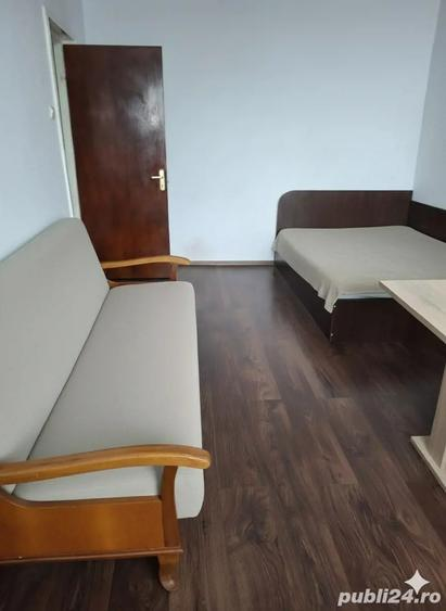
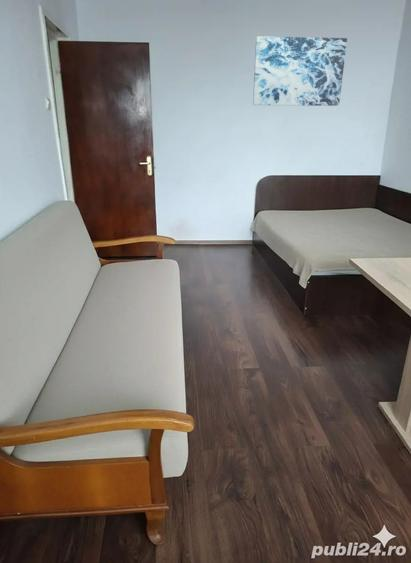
+ wall art (298, 72)
